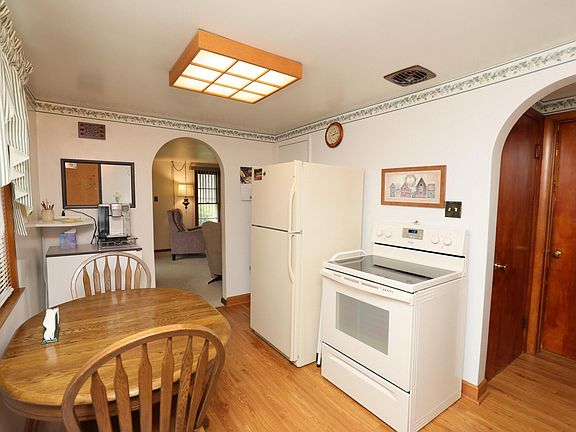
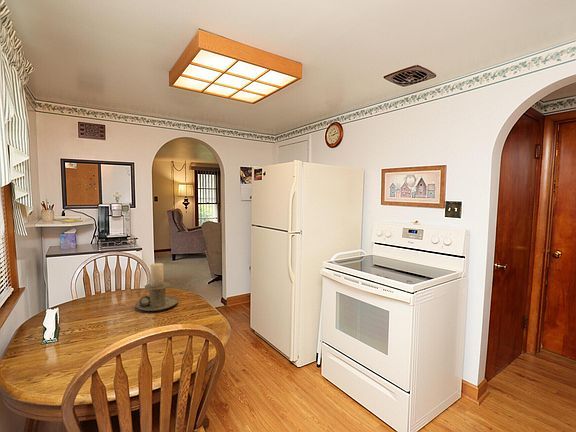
+ candle holder (157, 284)
